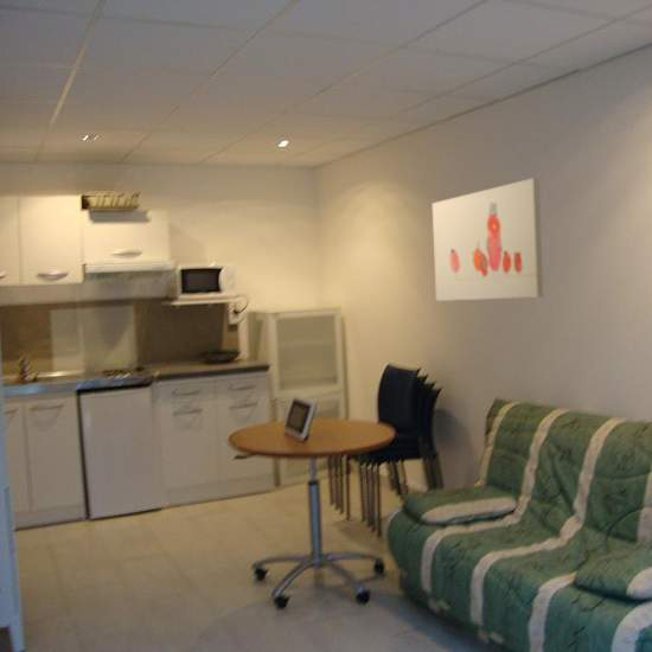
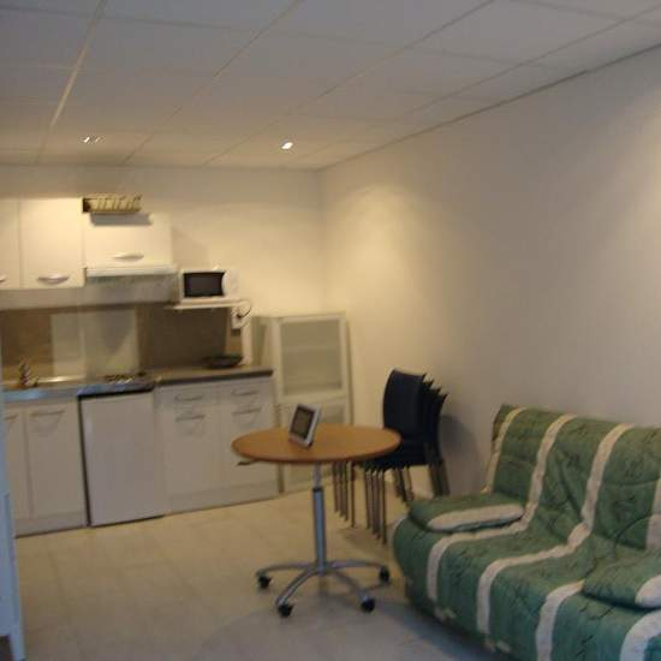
- wall art (482, 245)
